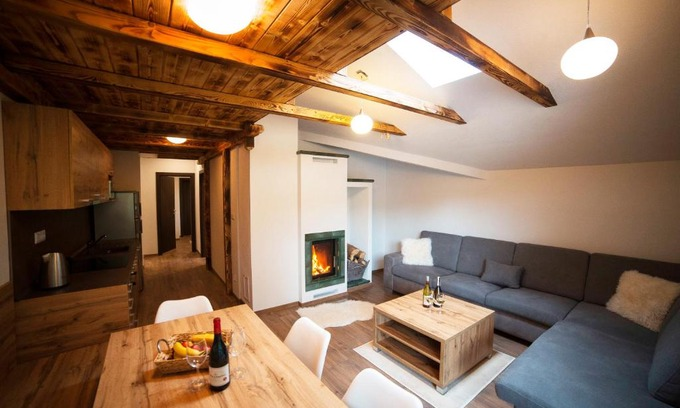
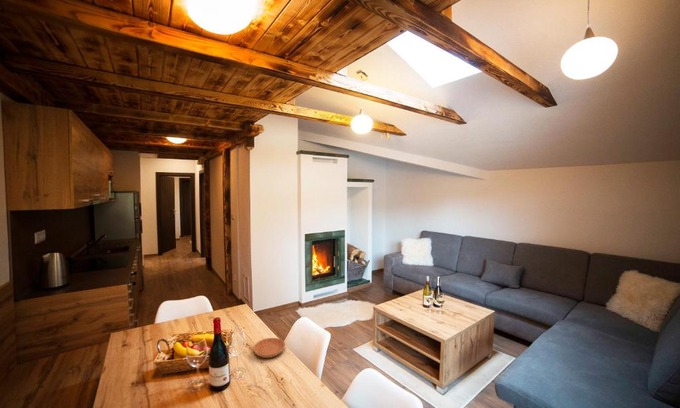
+ saucer (269, 348)
